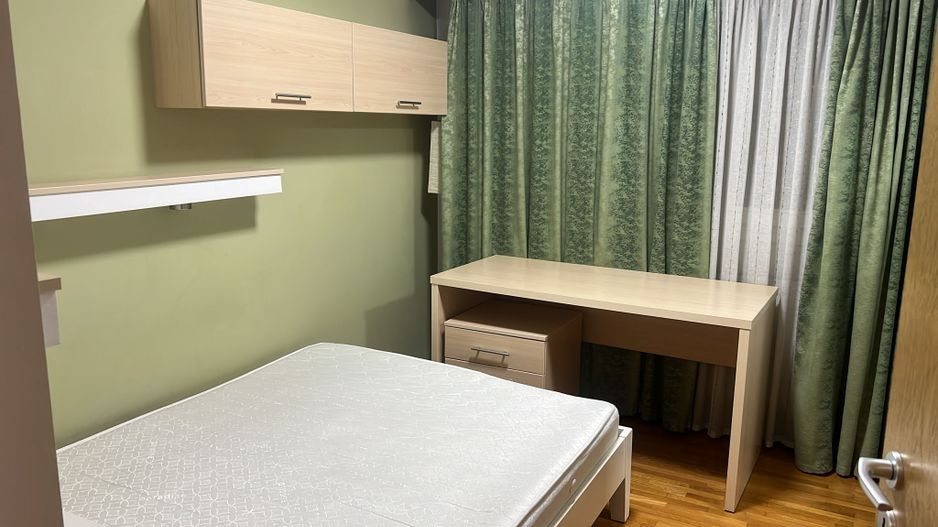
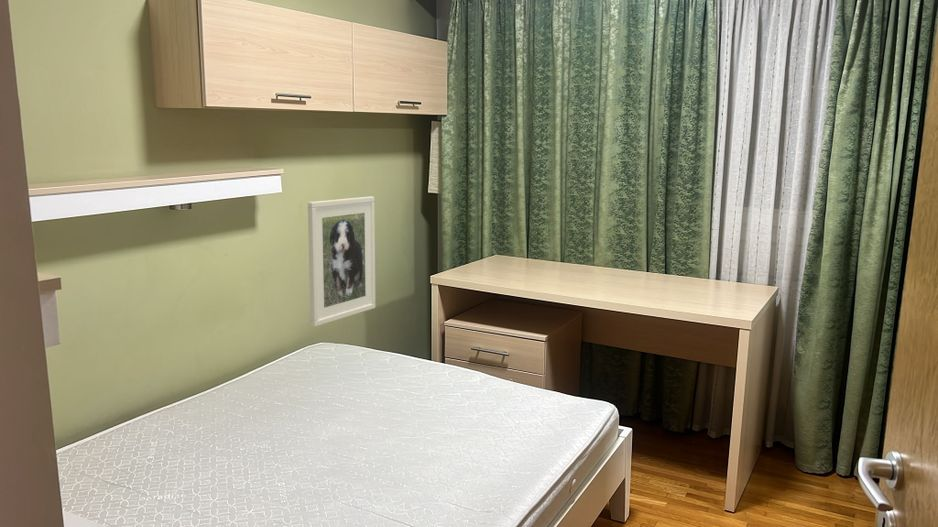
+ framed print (343, 258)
